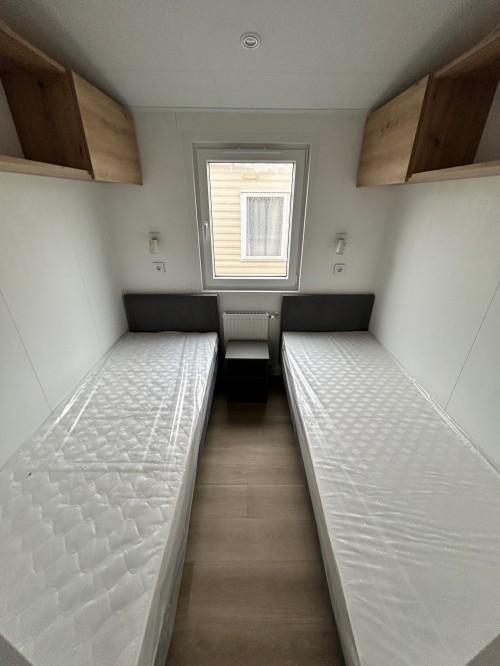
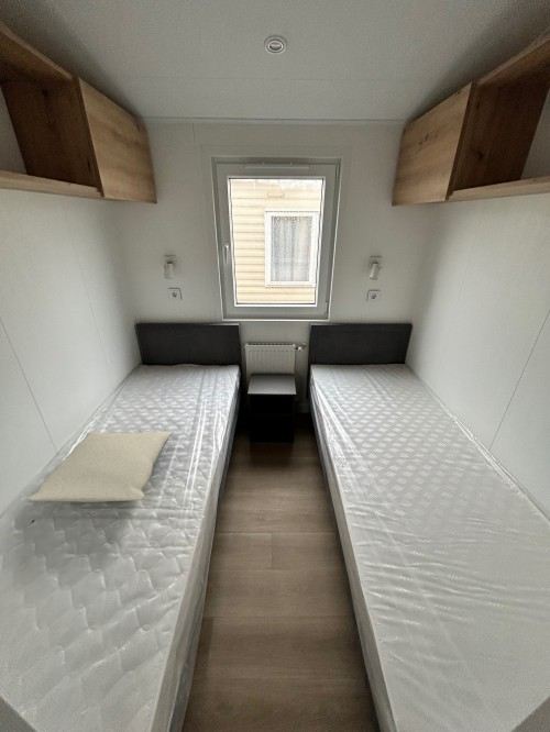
+ pillow (112, 462)
